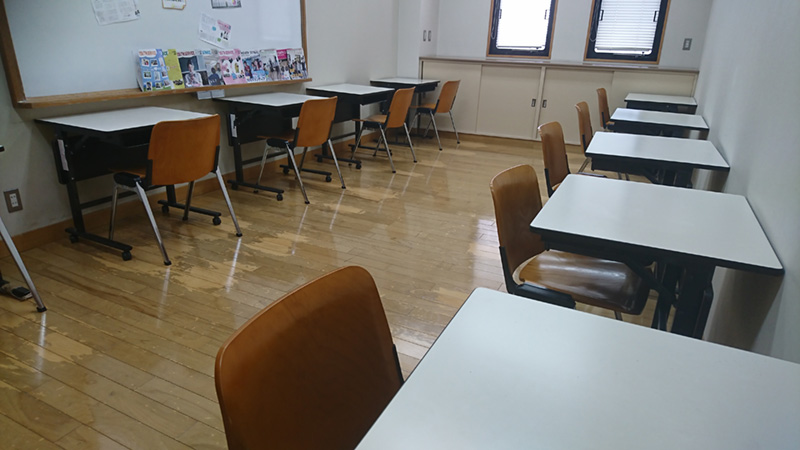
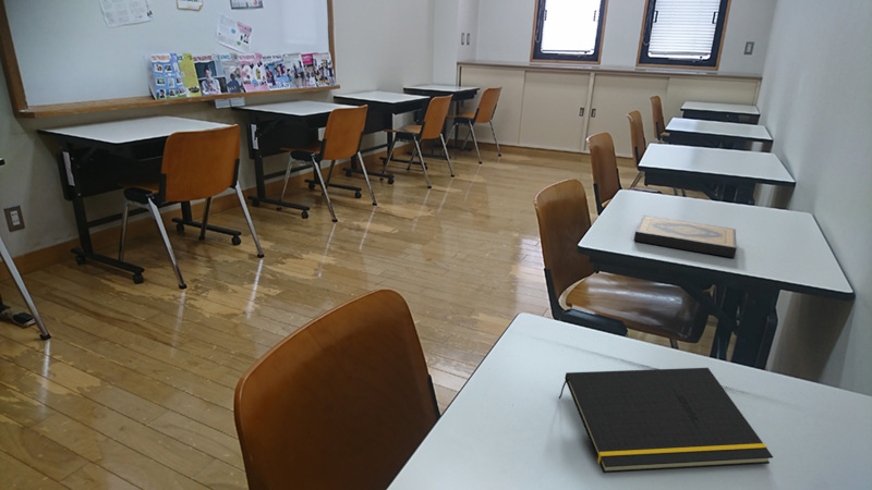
+ notepad (661, 415)
+ hardback book (685, 234)
